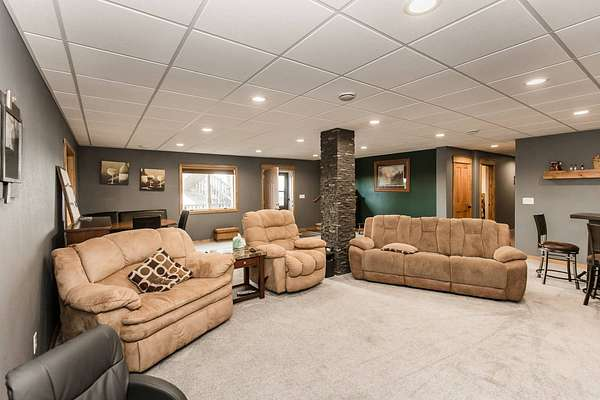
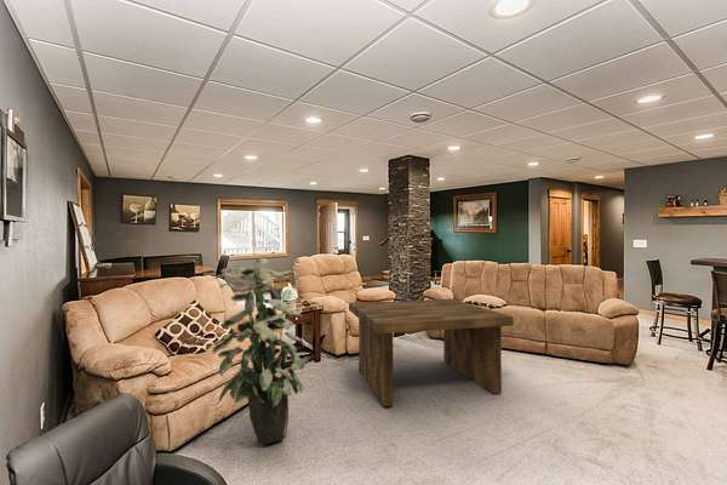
+ coffee table (422, 330)
+ indoor plant (261, 348)
